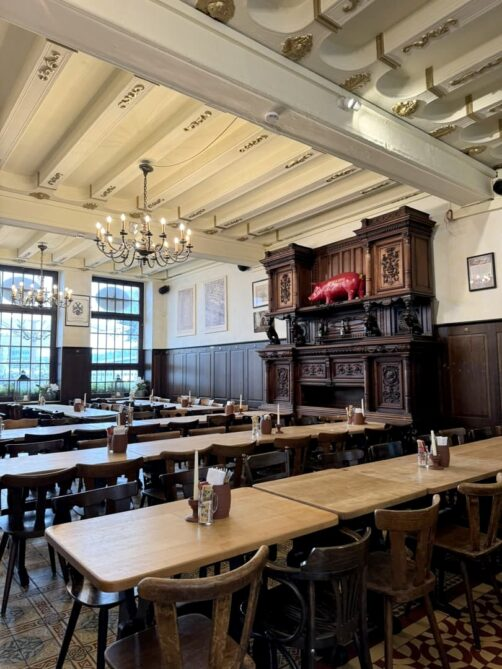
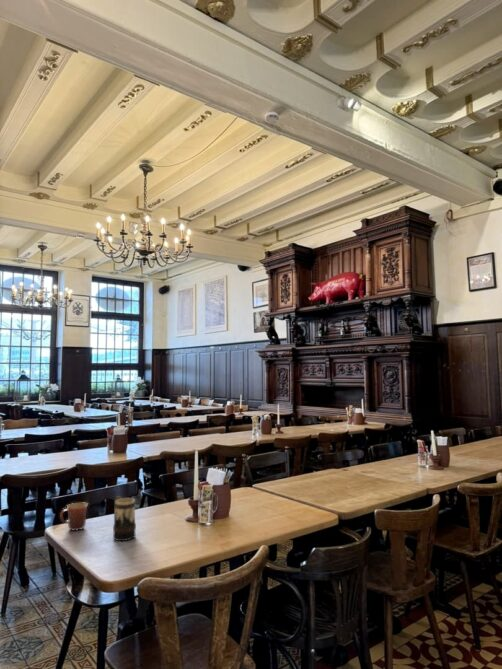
+ mug (73, 517)
+ beer mug (122, 517)
